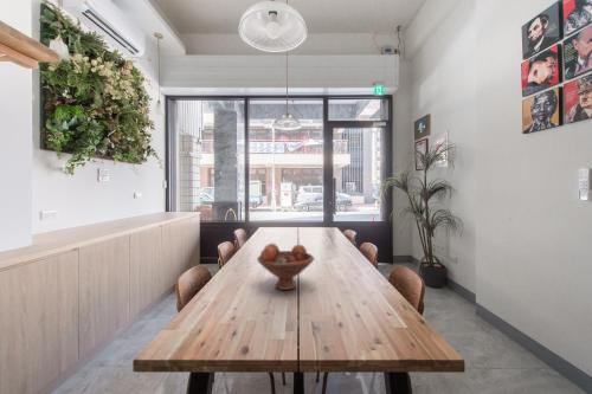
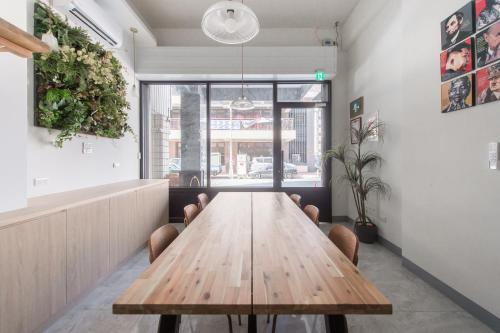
- fruit bowl (285, 265)
